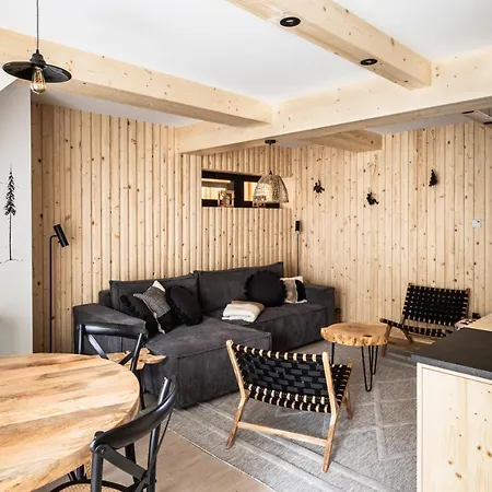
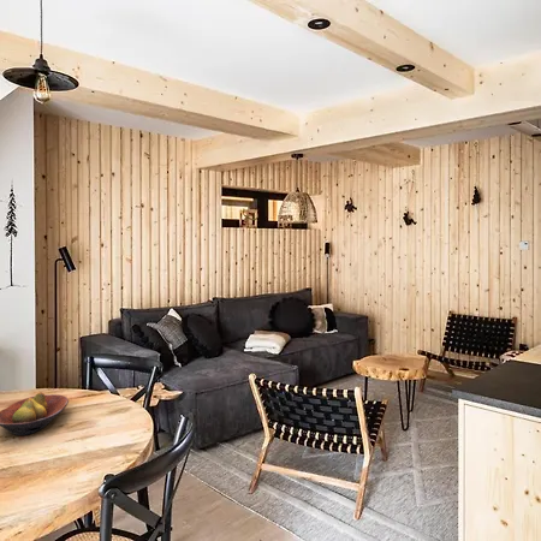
+ fruit bowl (32, 409)
